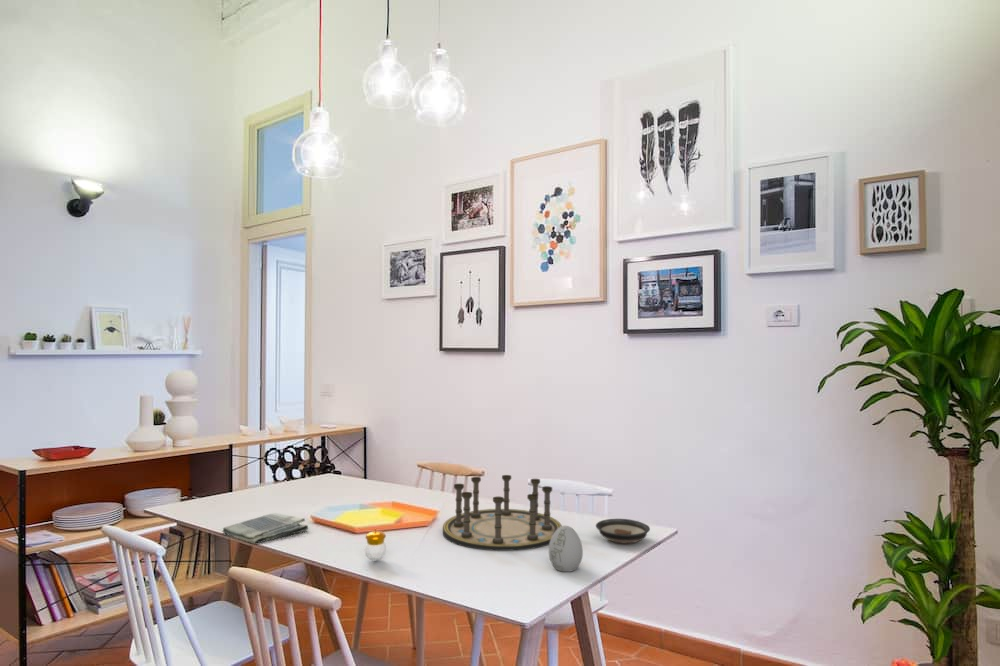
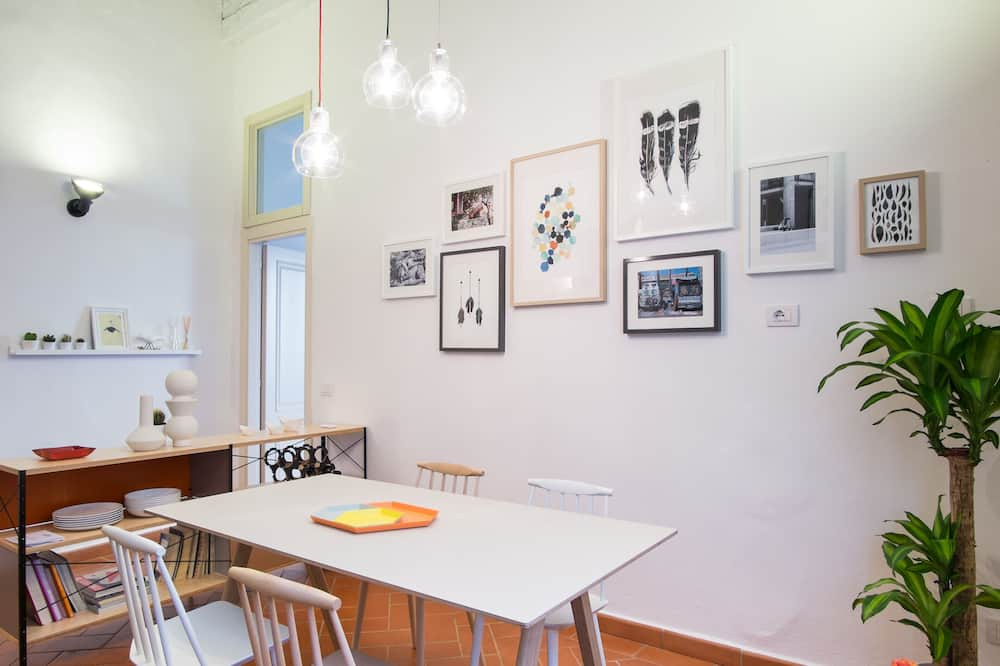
- board game (502, 509)
- dish towel (266, 526)
- saucer (622, 532)
- candle (375, 544)
- decorative egg (565, 546)
